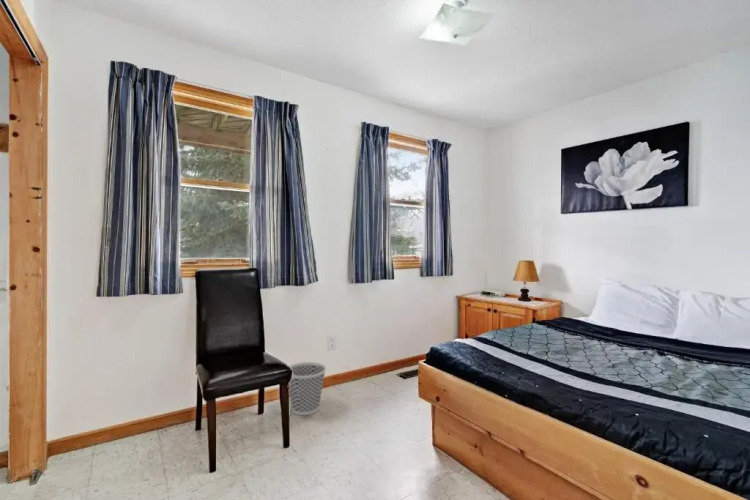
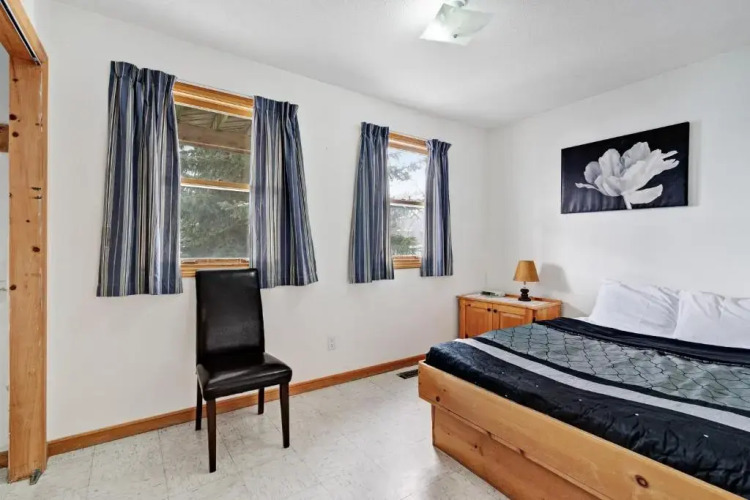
- wastebasket (305, 388)
